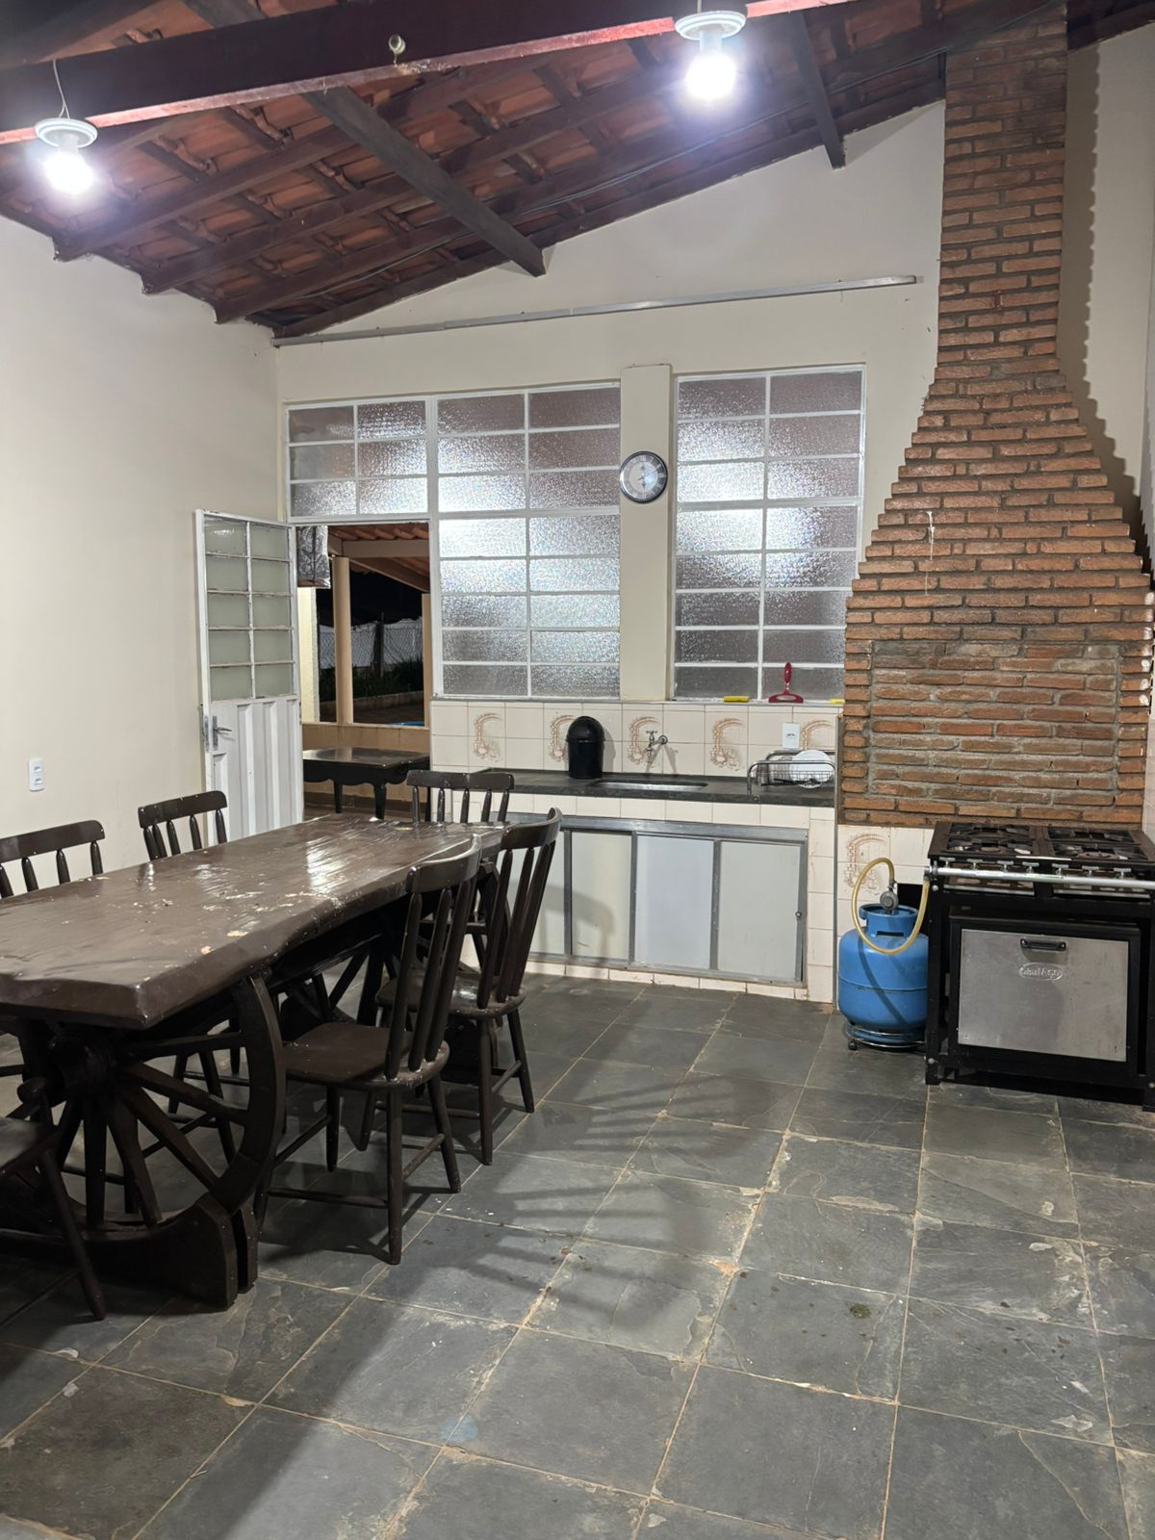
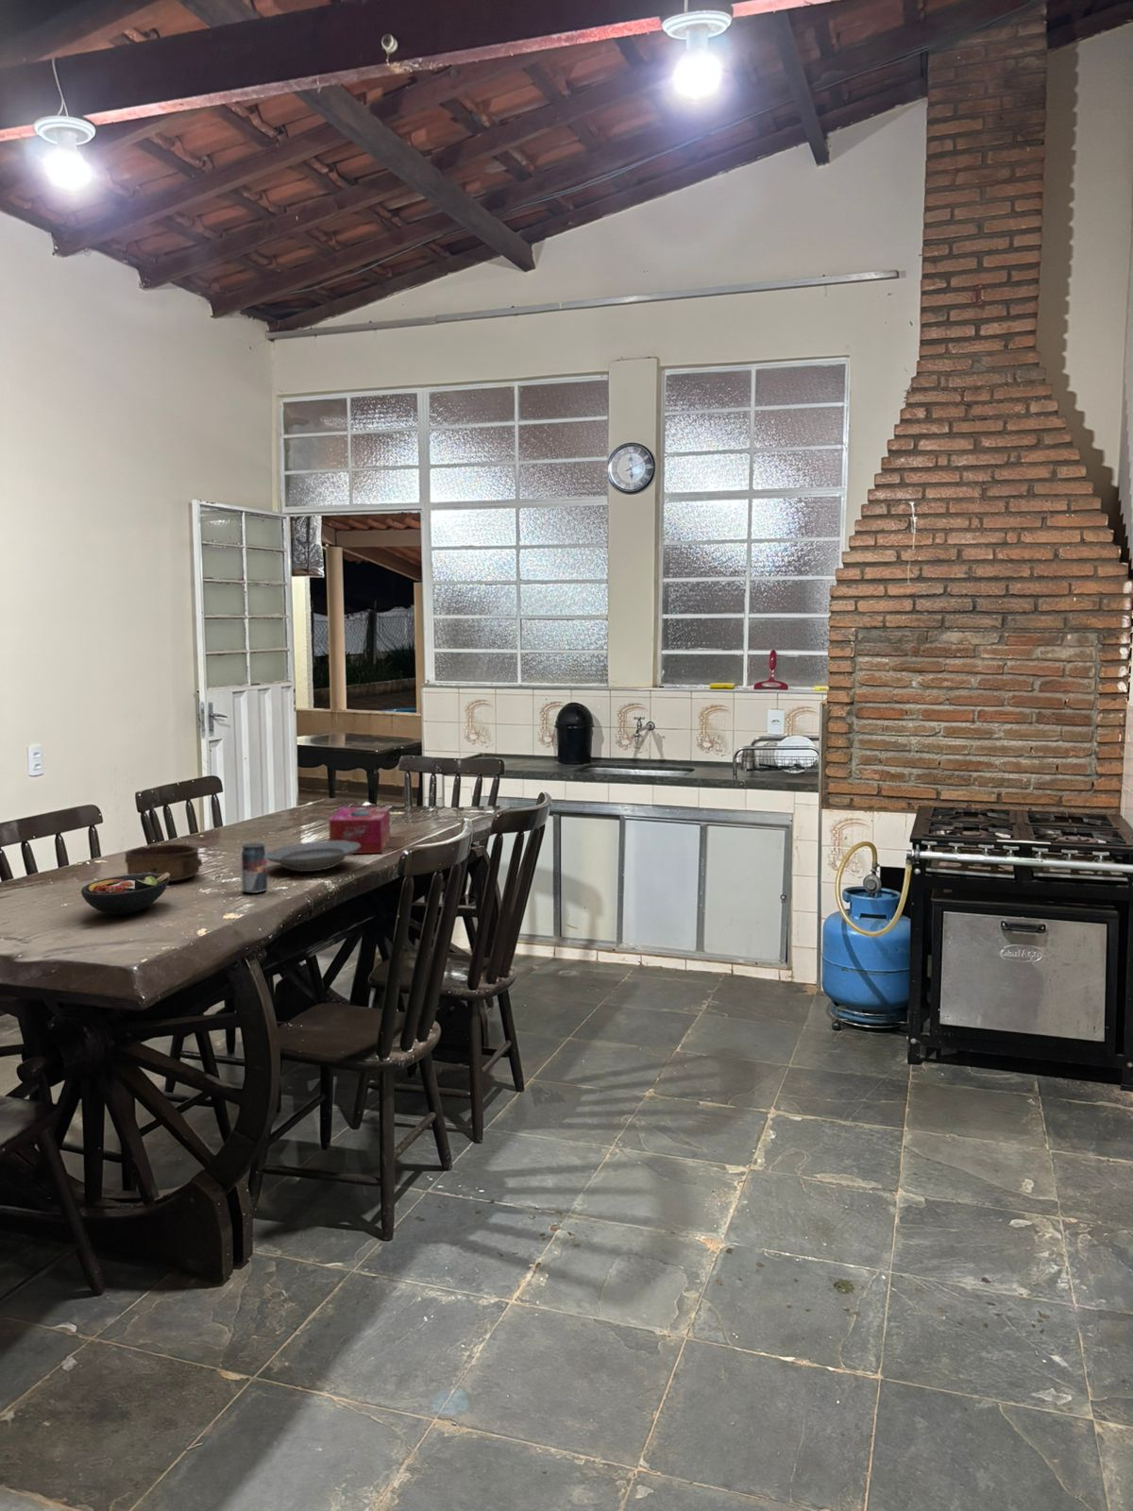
+ bowl (163, 864)
+ plate (313, 858)
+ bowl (126, 894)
+ beverage can (253, 867)
+ tissue box (361, 829)
